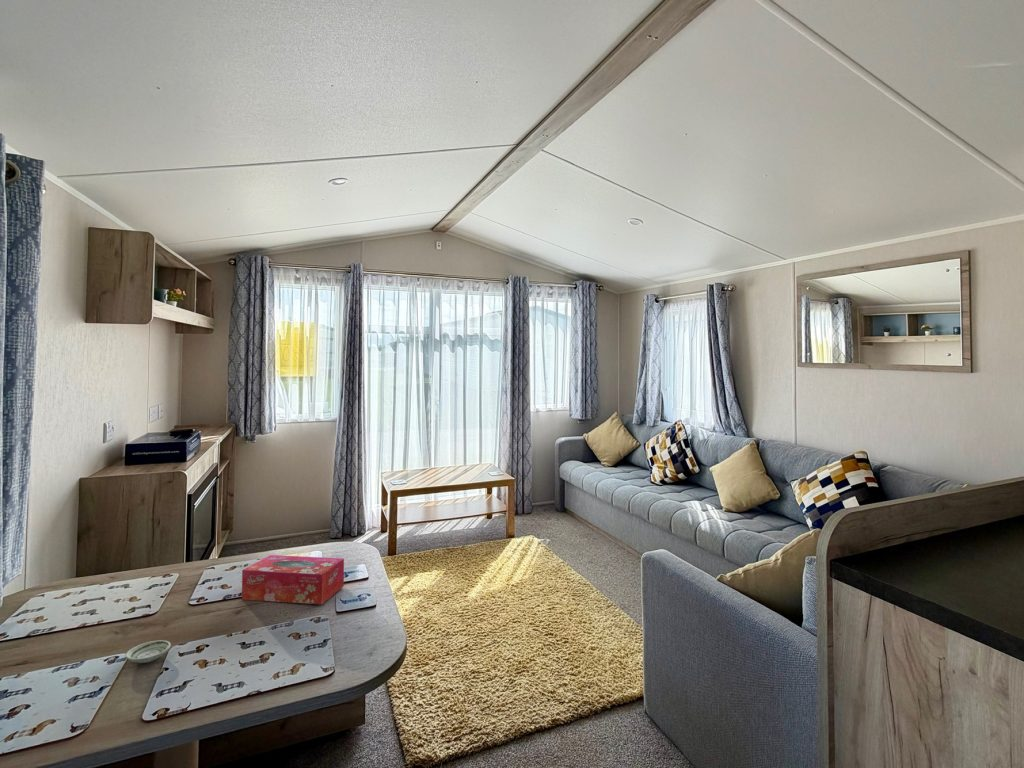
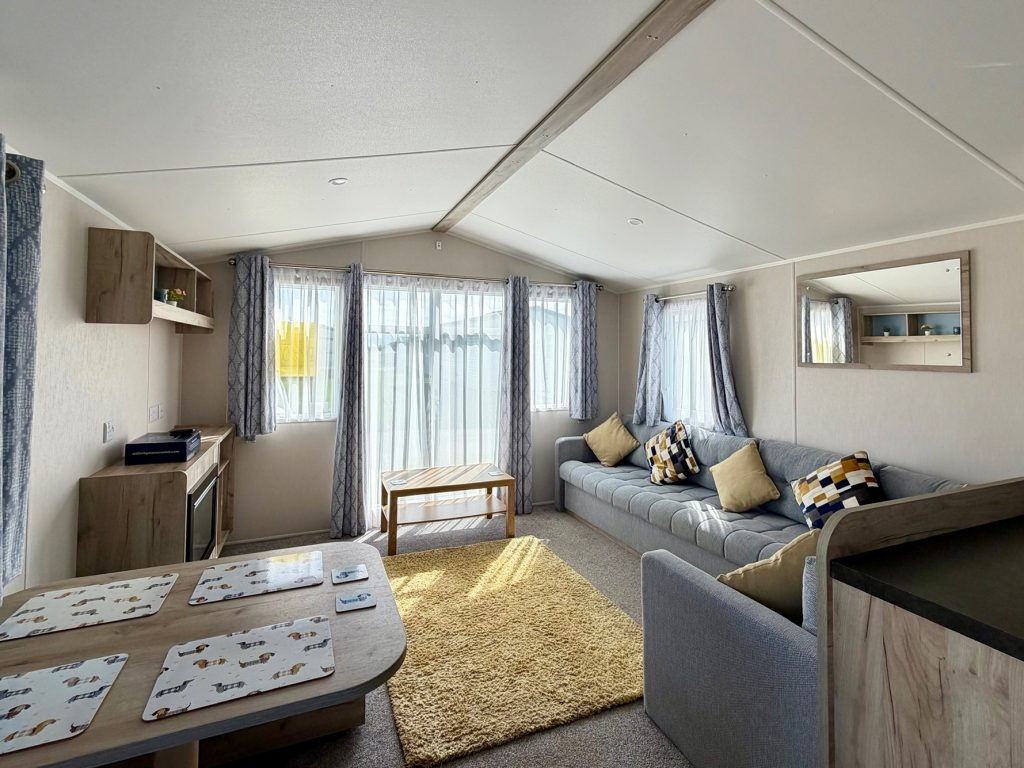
- saucer (148, 653)
- tissue box (294, 578)
